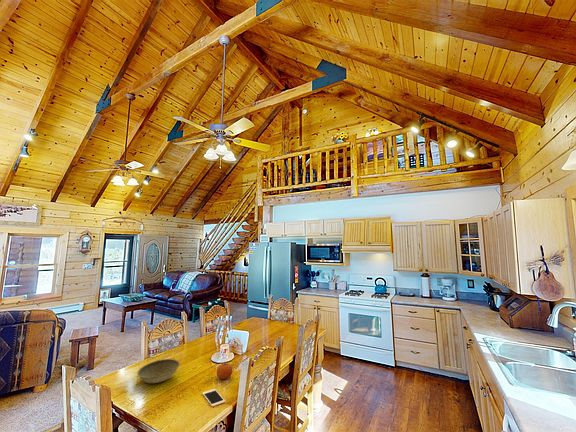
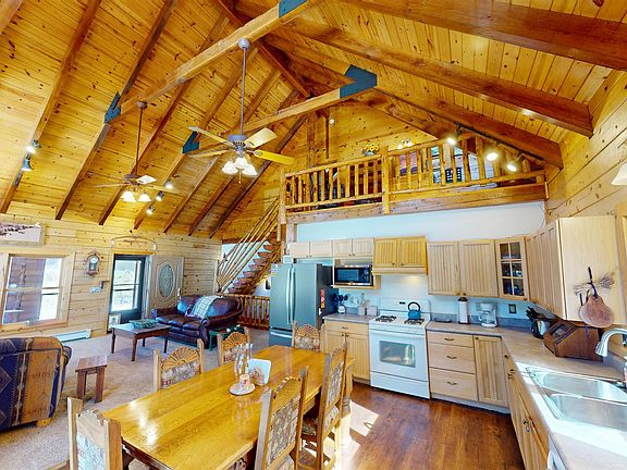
- bowl (158, 372)
- cell phone (213, 397)
- fruit (224, 370)
